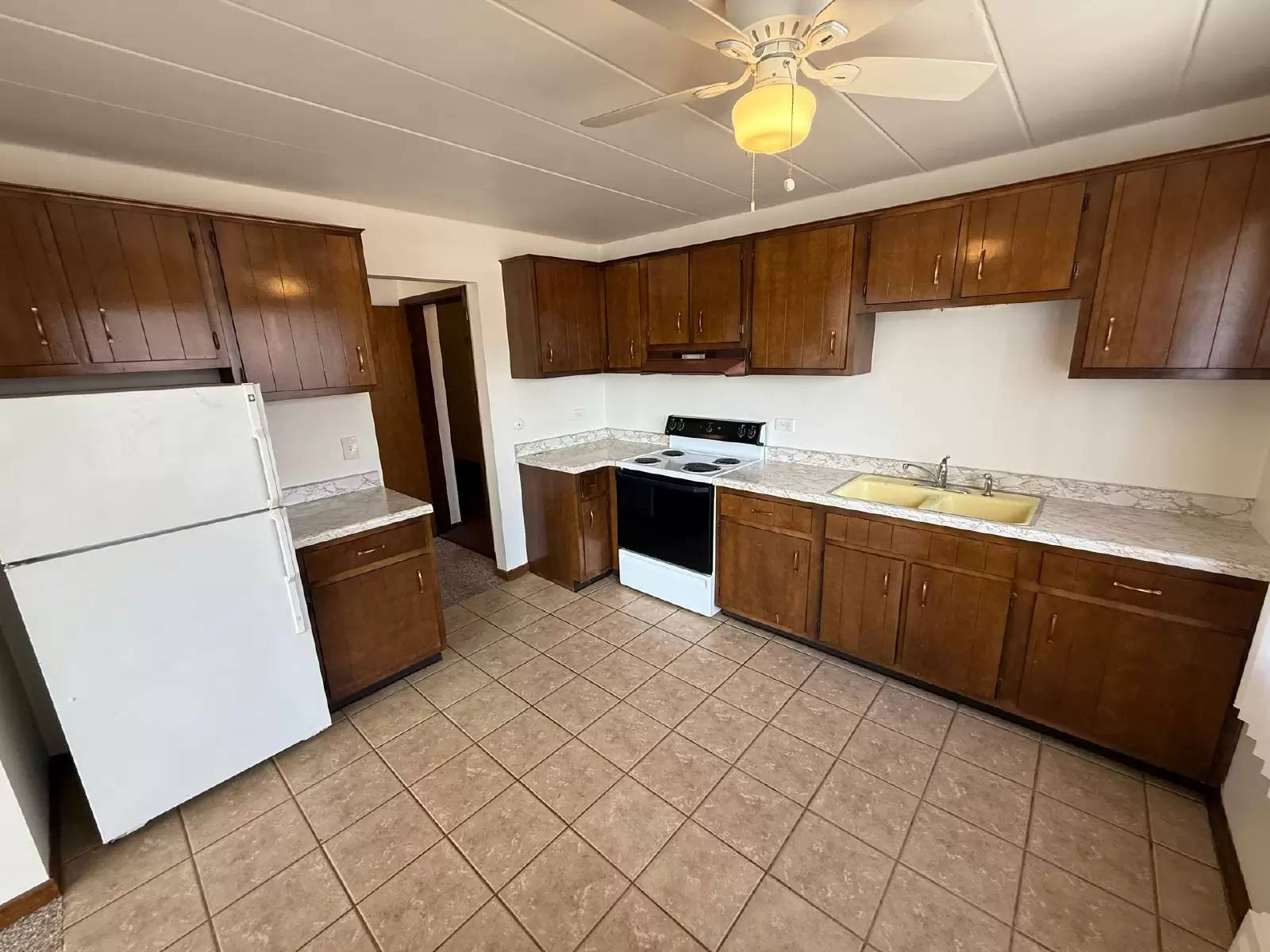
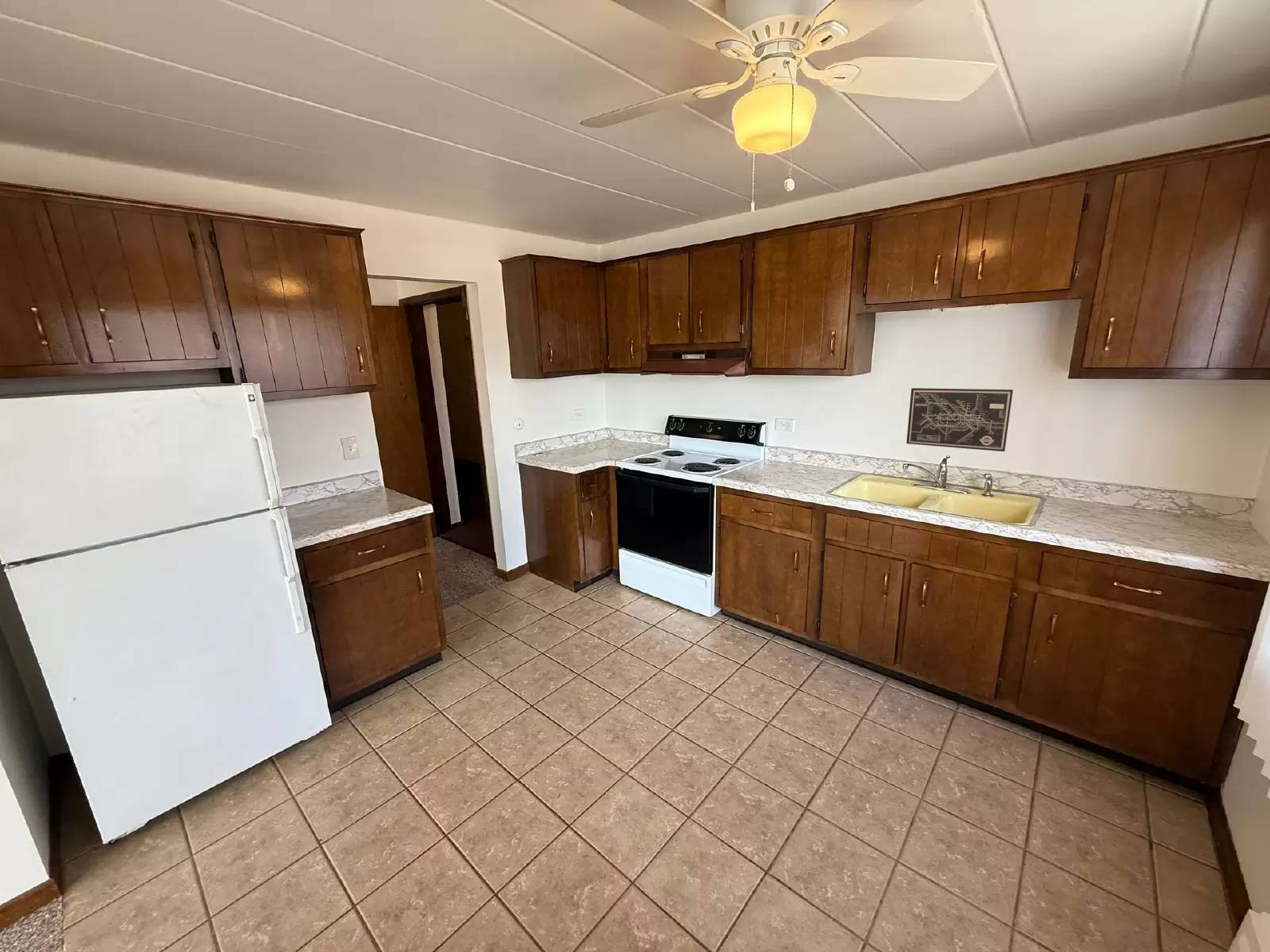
+ wall art (956, 418)
